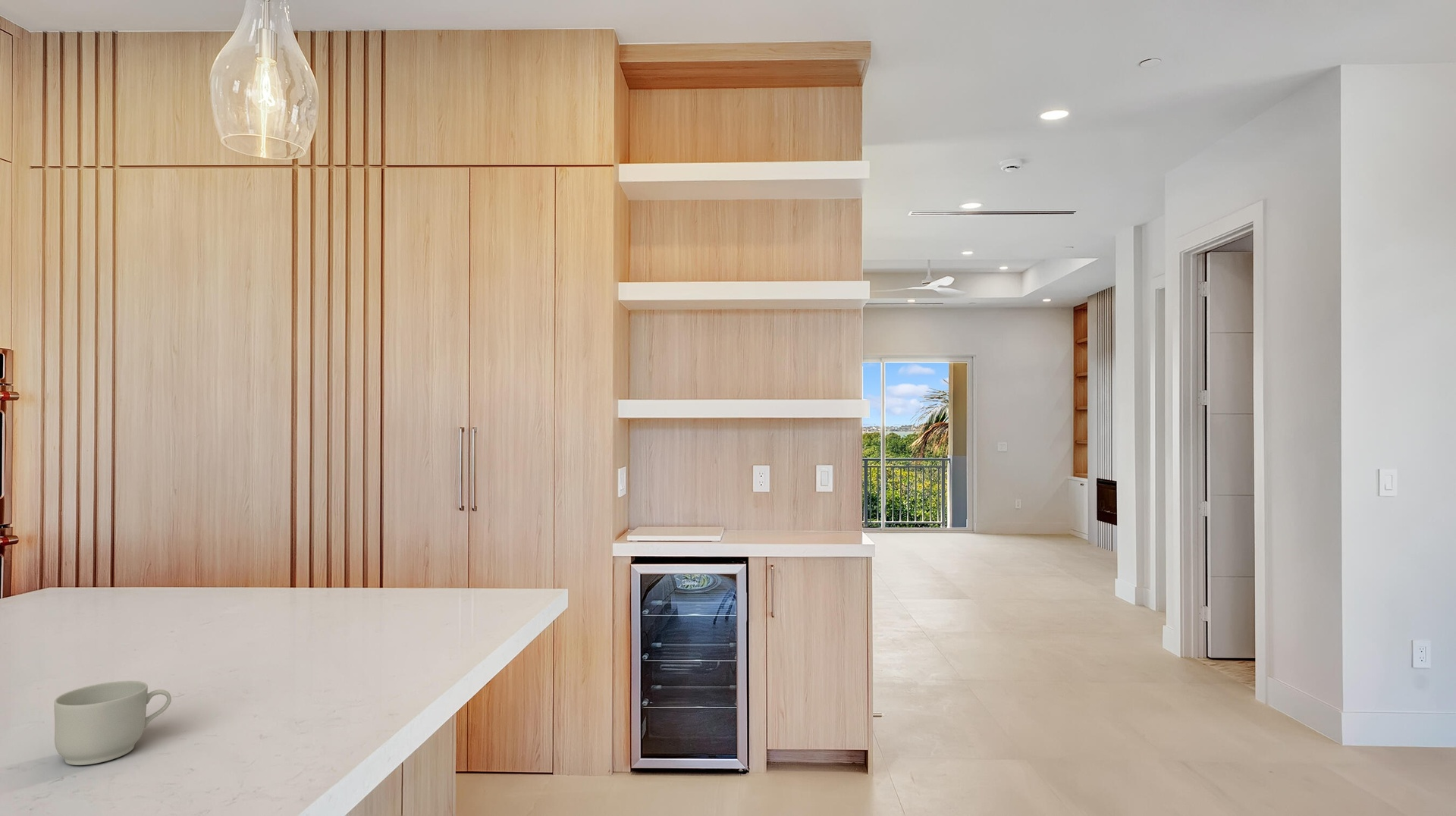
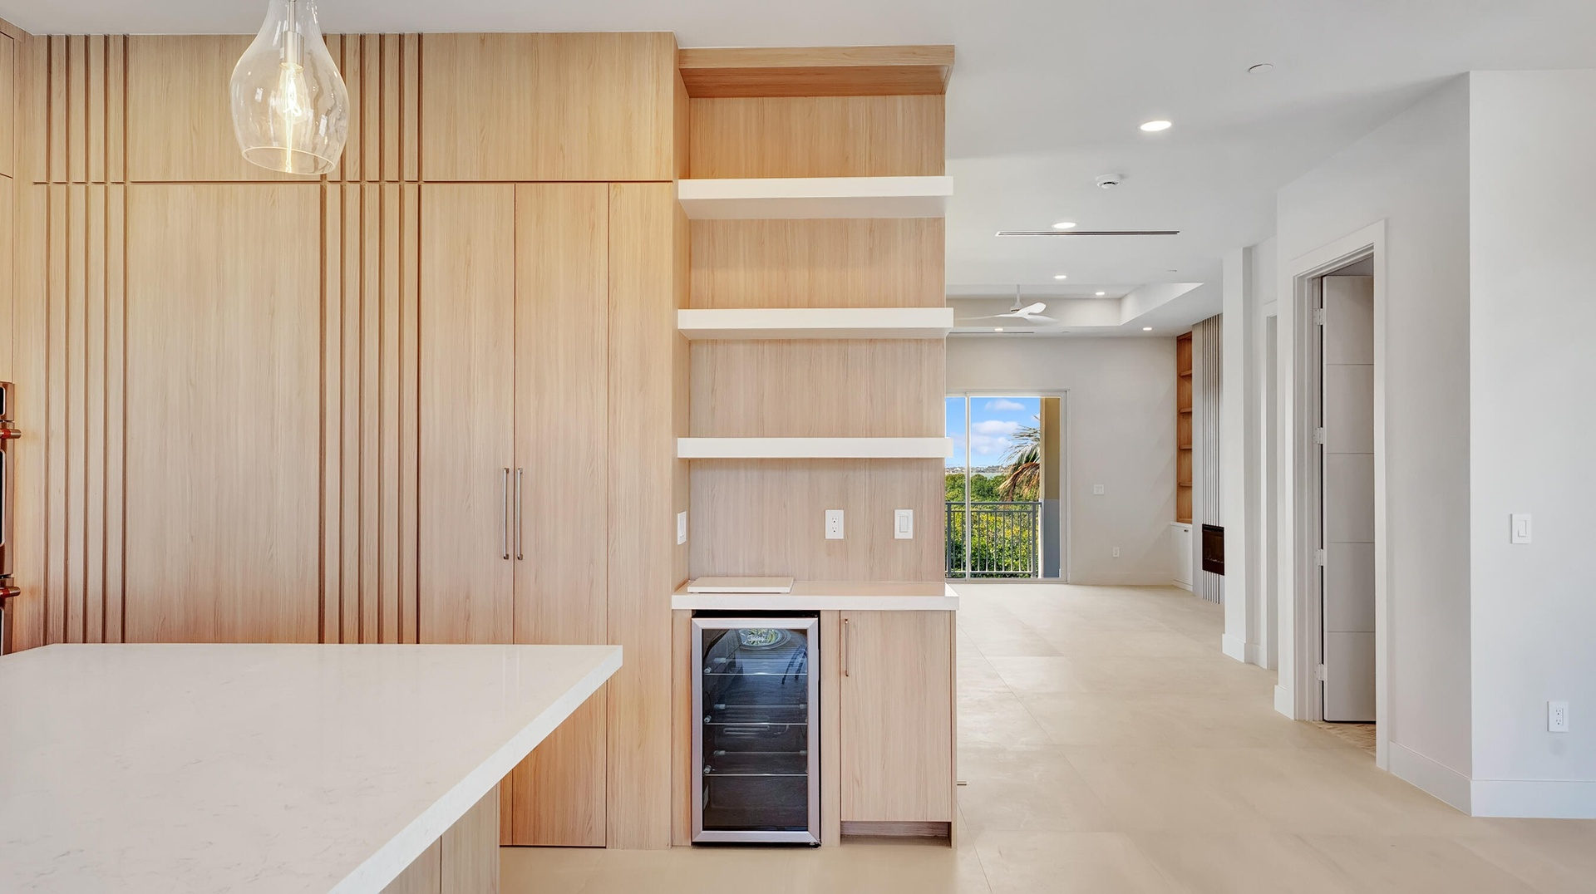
- mug (115, 720)
